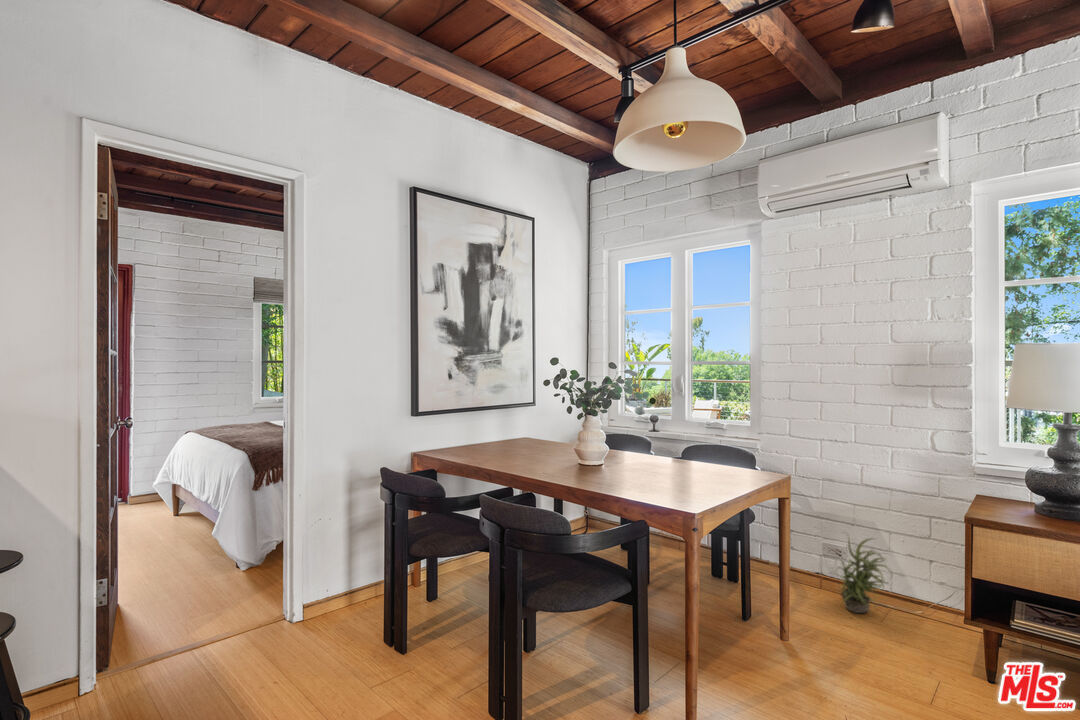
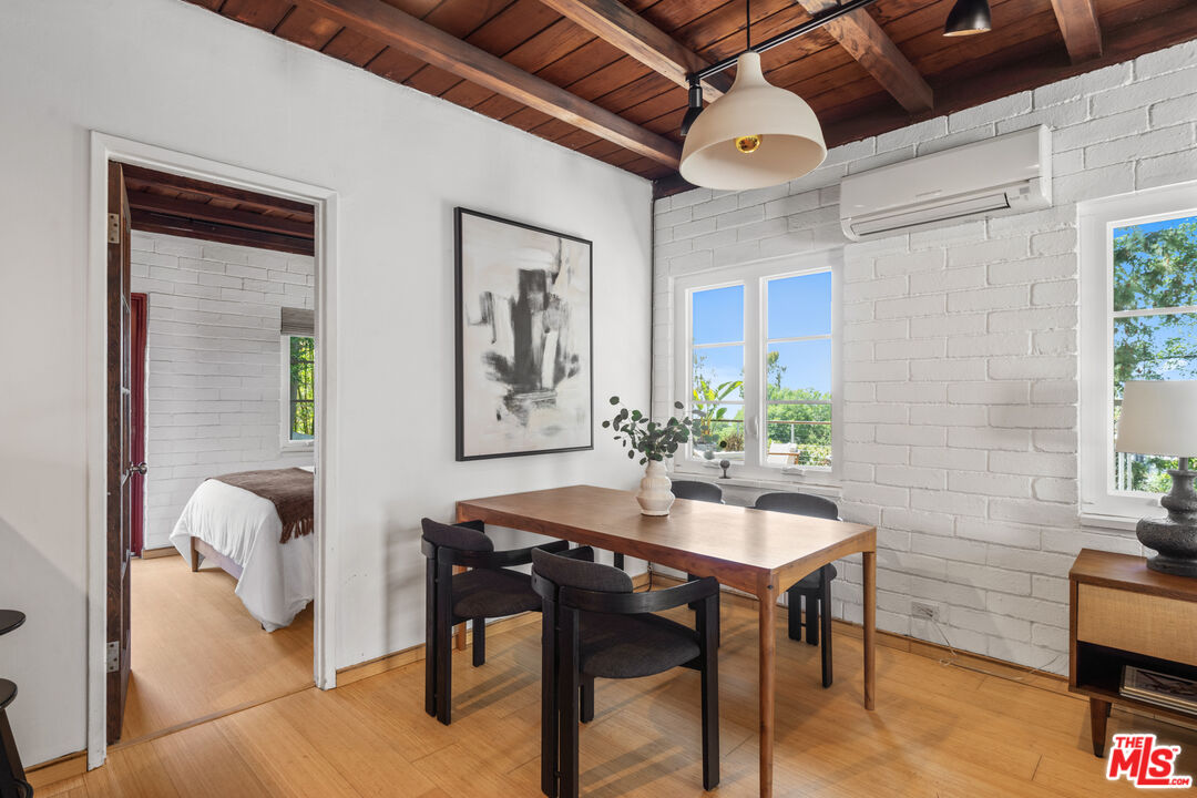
- potted plant (862, 575)
